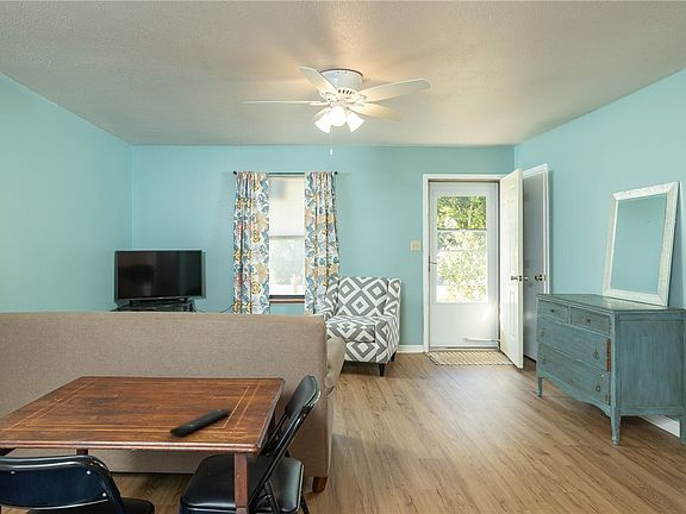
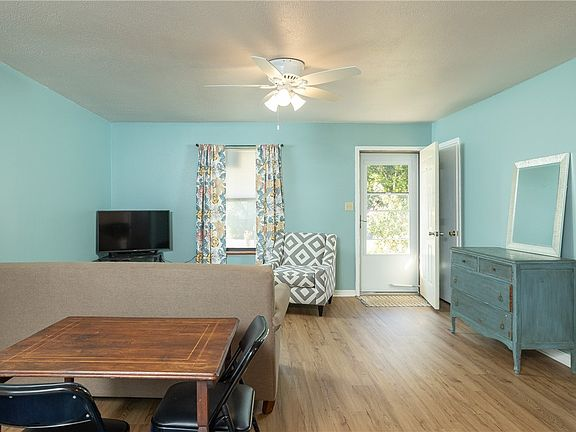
- remote control (202, 421)
